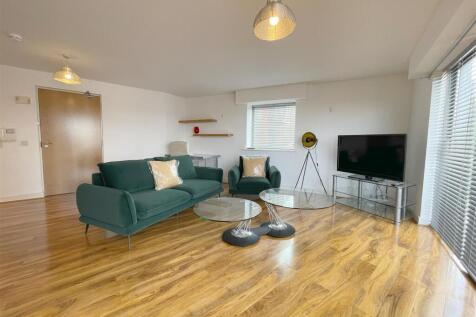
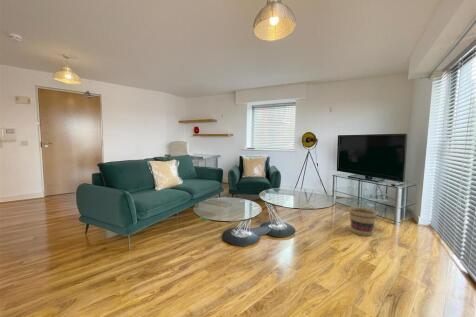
+ basket (362, 221)
